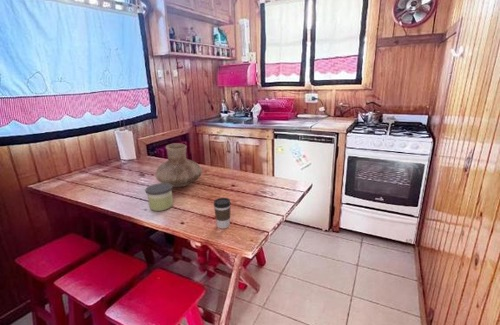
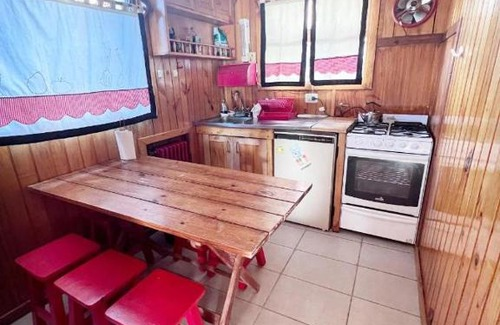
- candle (160, 197)
- vase (178, 165)
- coffee cup (222, 213)
